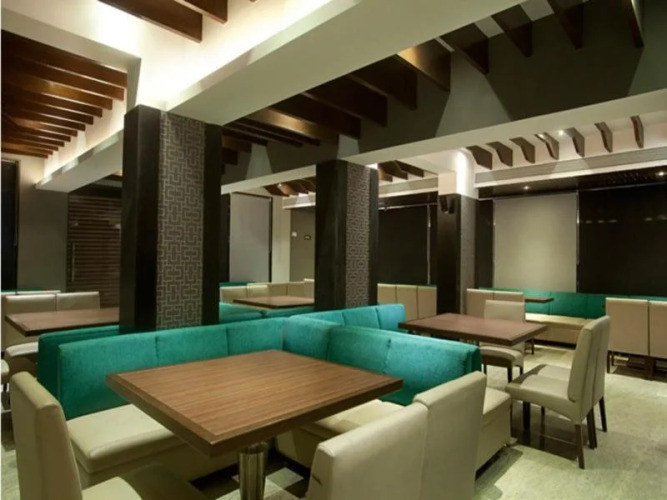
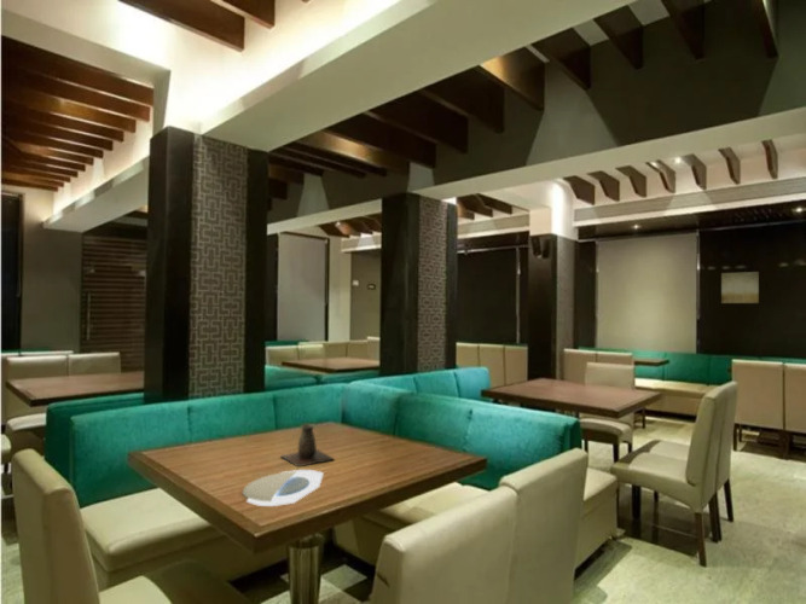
+ wall art (740, 288)
+ decorative vase (307, 441)
+ plate (282, 484)
